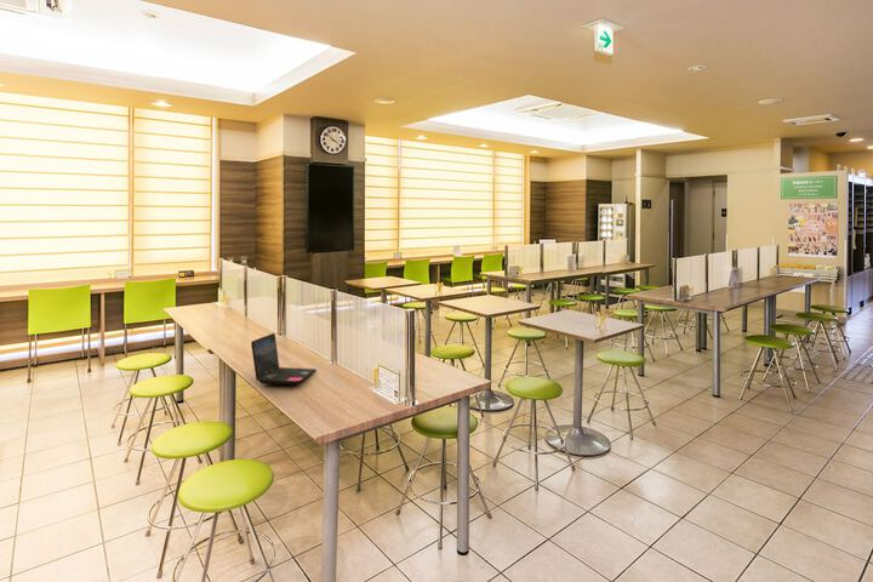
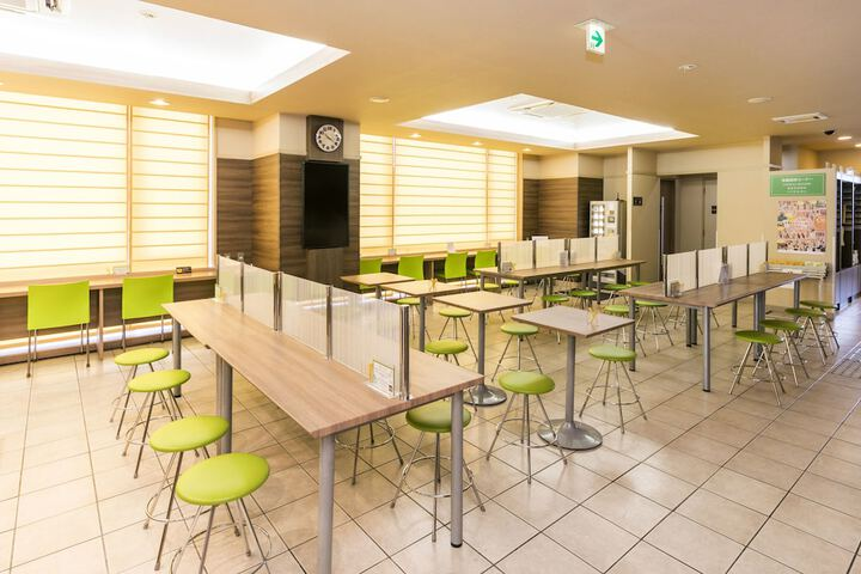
- laptop (278, 360)
